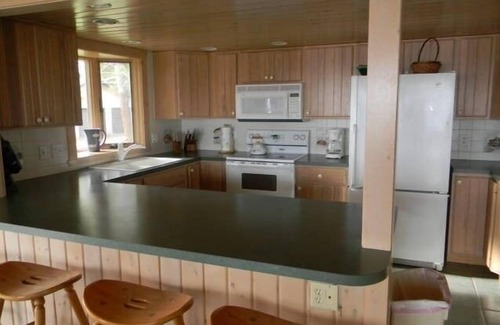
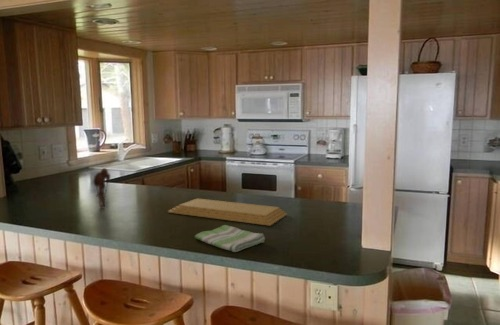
+ cutting board (226, 210)
+ utensil holder (102, 188)
+ dish towel (229, 236)
